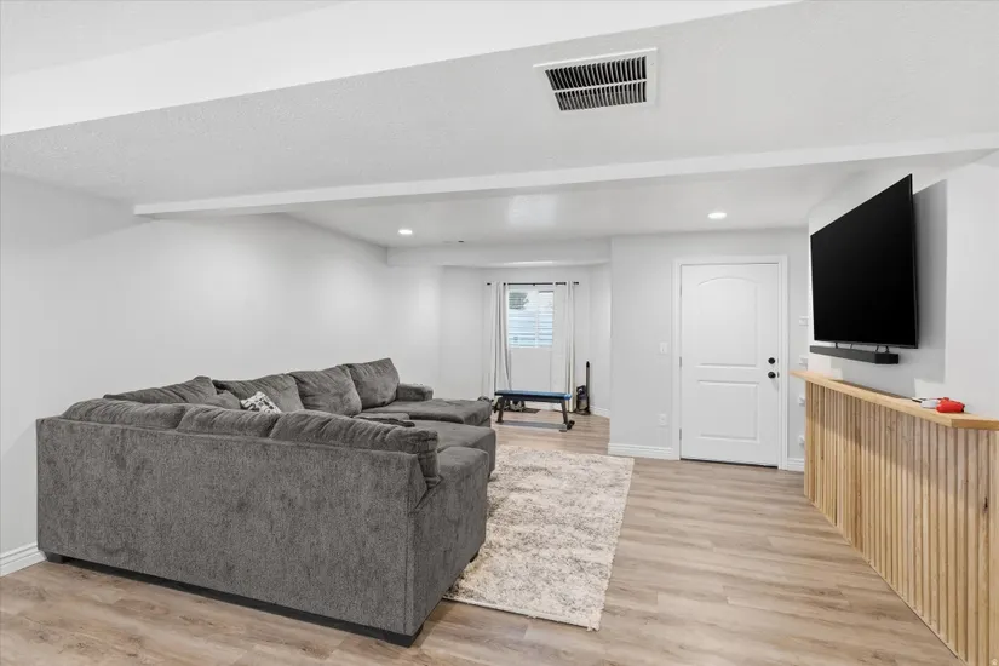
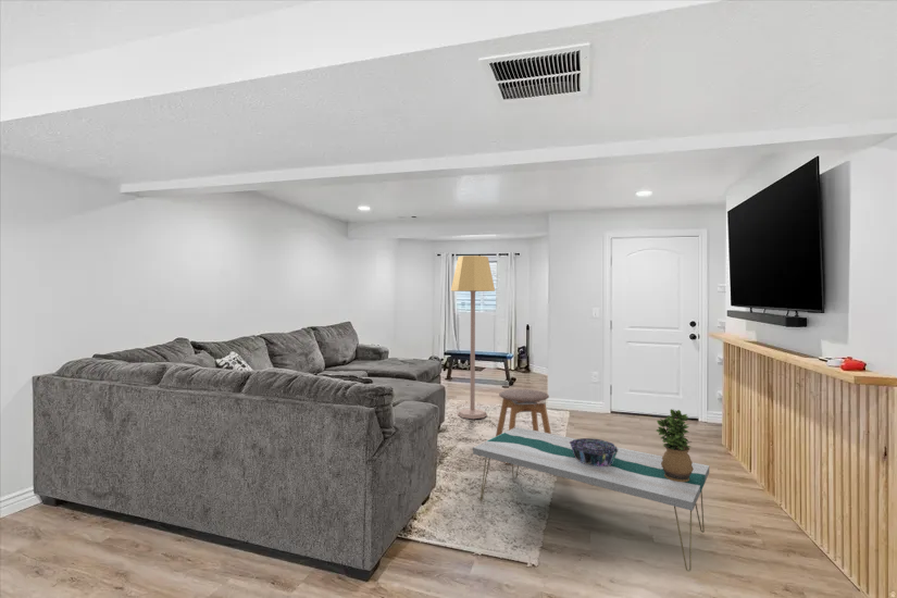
+ stool (532, 421)
+ lamp (472, 336)
+ potted plant (673, 443)
+ decorative bowl (594, 452)
+ coffee table (586, 483)
